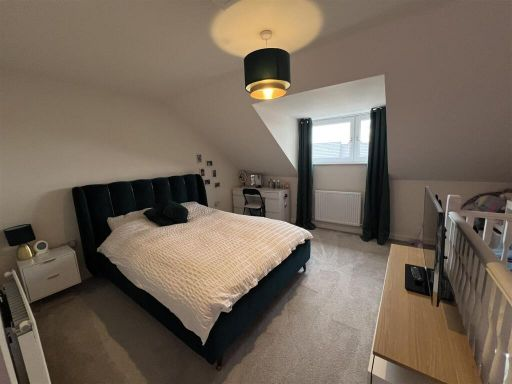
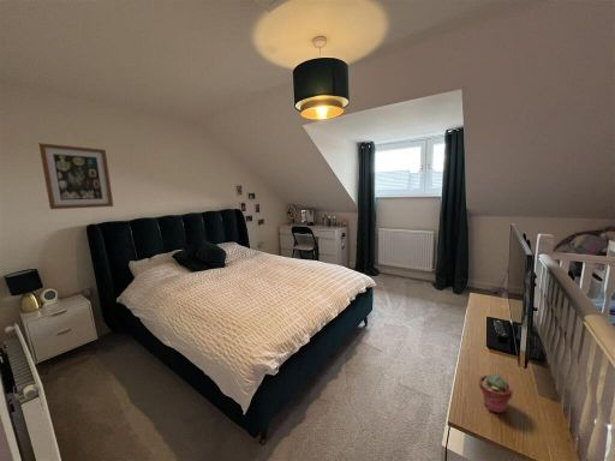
+ potted succulent (495, 390)
+ wall art (79, 178)
